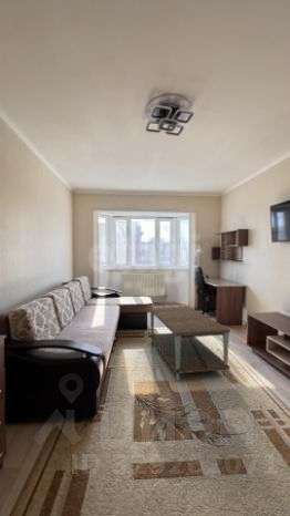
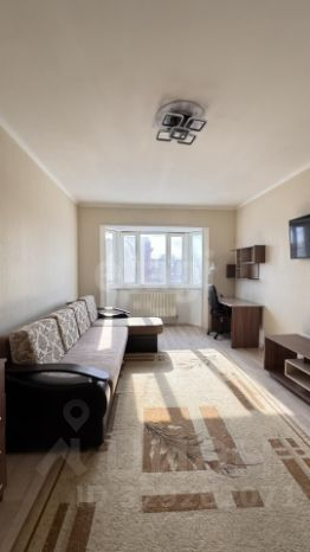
- coffee table (183, 337)
